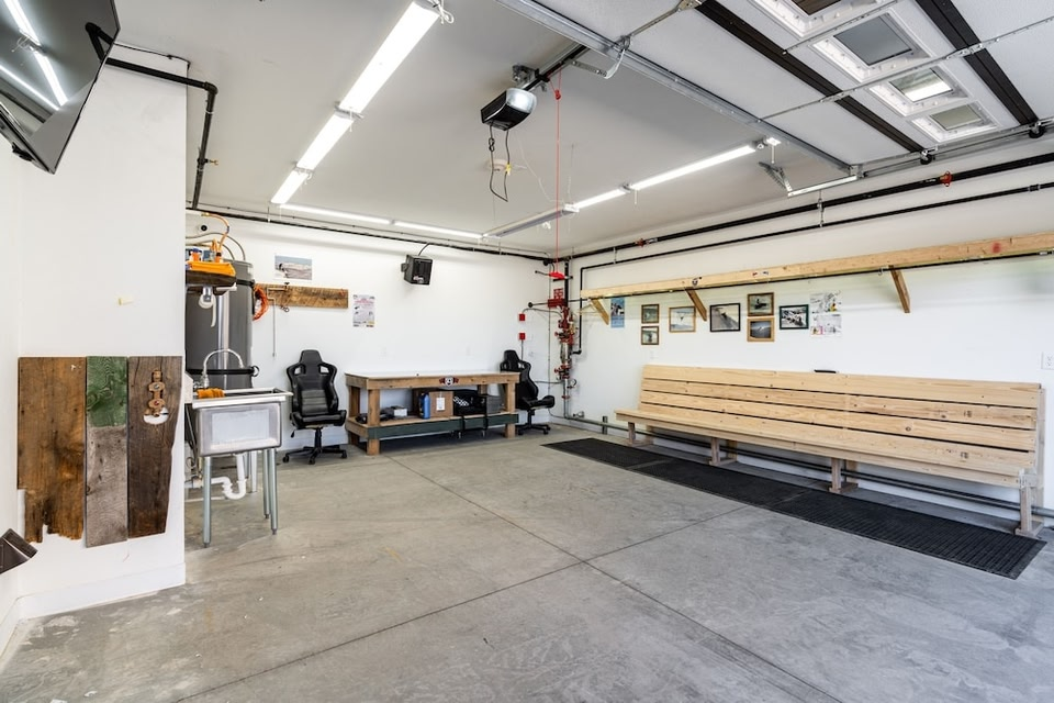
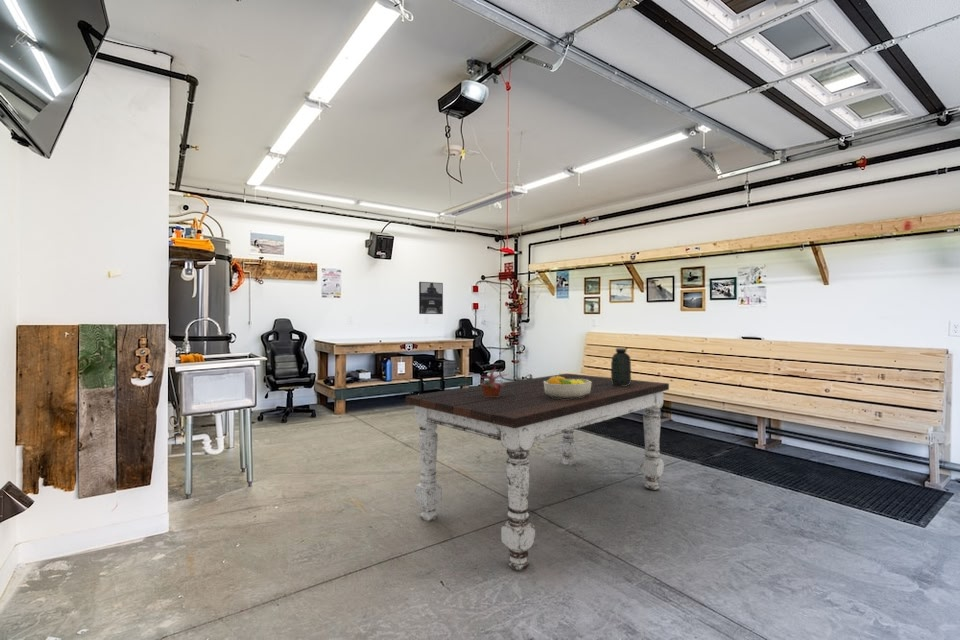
+ potted plant (491, 379)
+ fruit bowl (567, 385)
+ dining table (546, 437)
+ wall art (431, 298)
+ water jug (621, 366)
